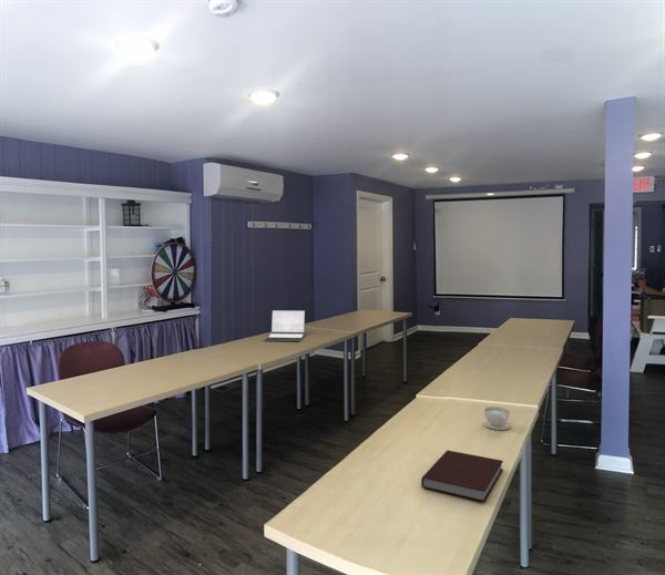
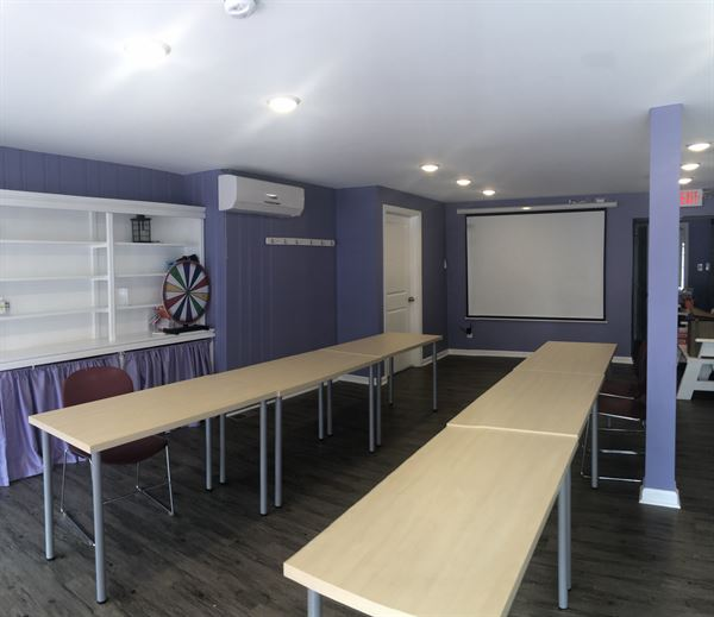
- coffee cup (498, 418)
- notebook (463, 473)
- laptop (285, 325)
